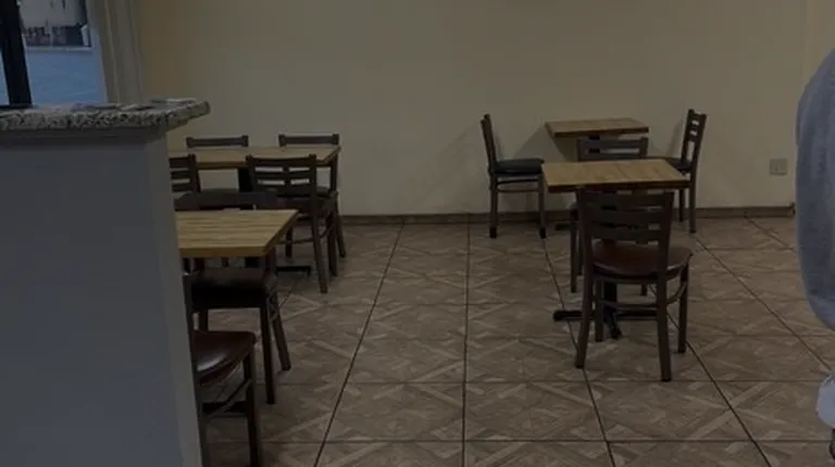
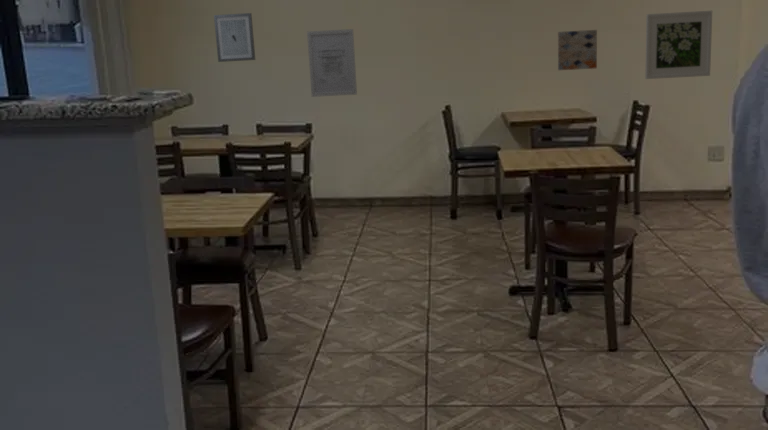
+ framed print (678, 45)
+ wall art (577, 50)
+ wall art (332, 63)
+ wall art (234, 37)
